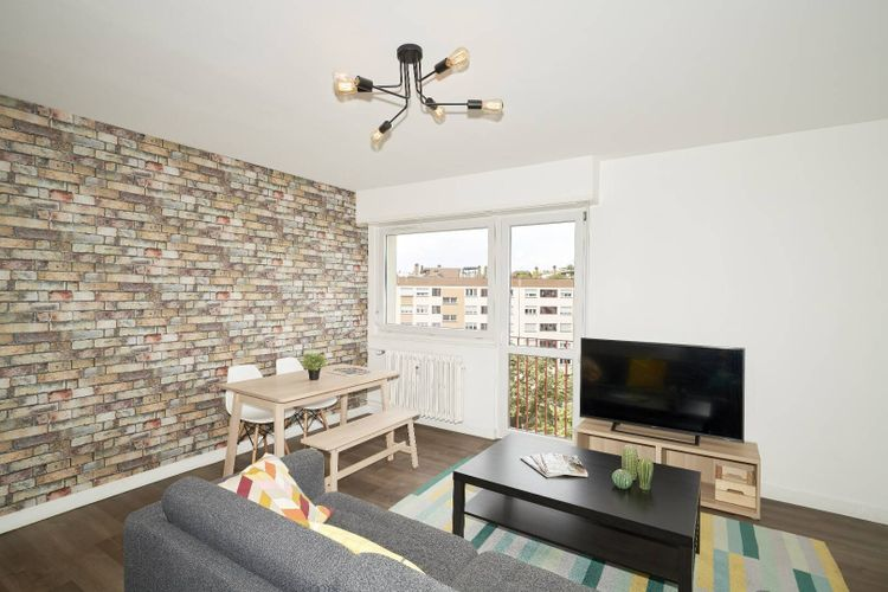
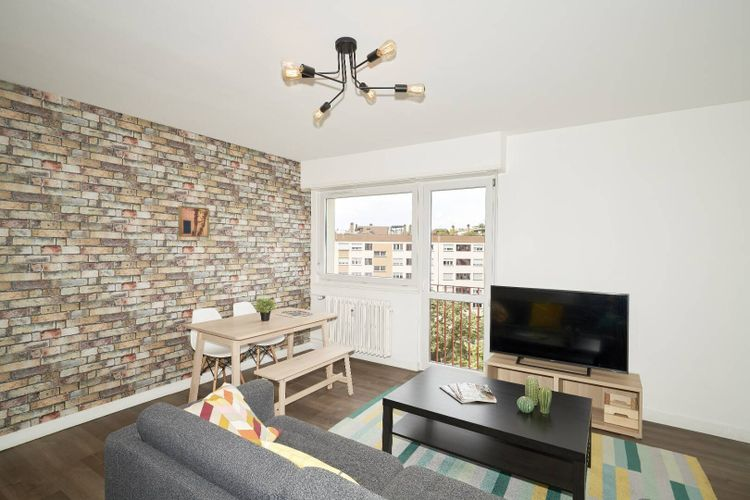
+ wall art (194, 222)
